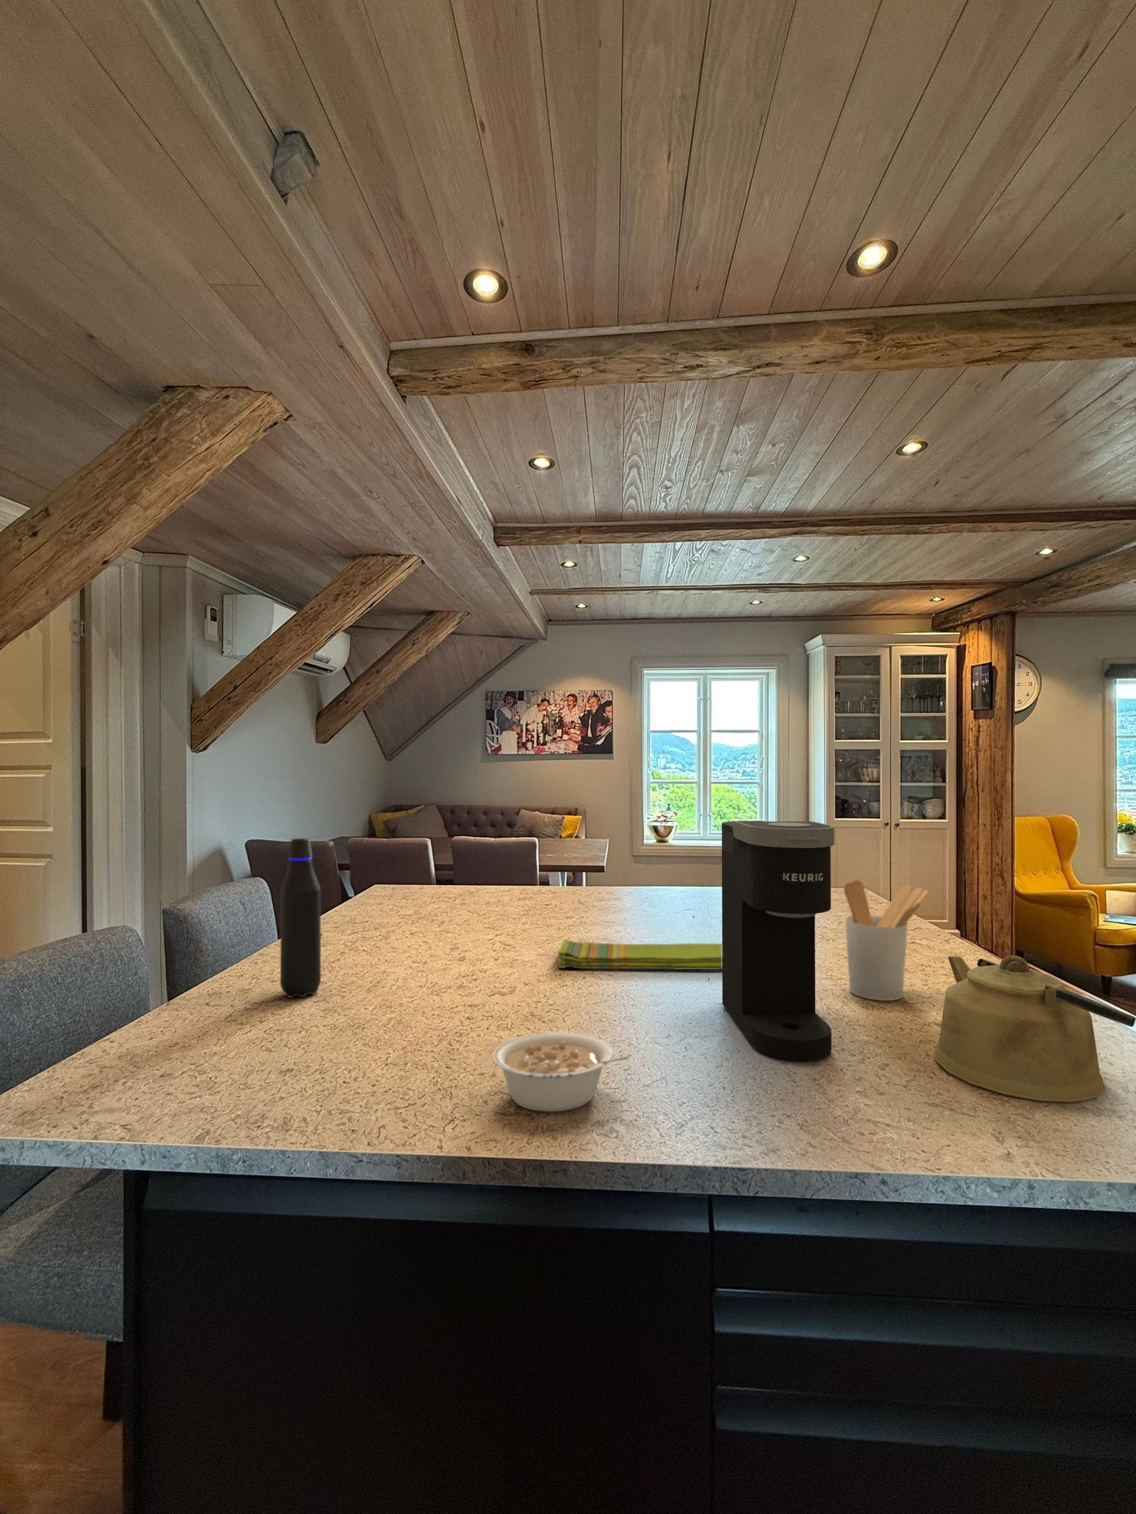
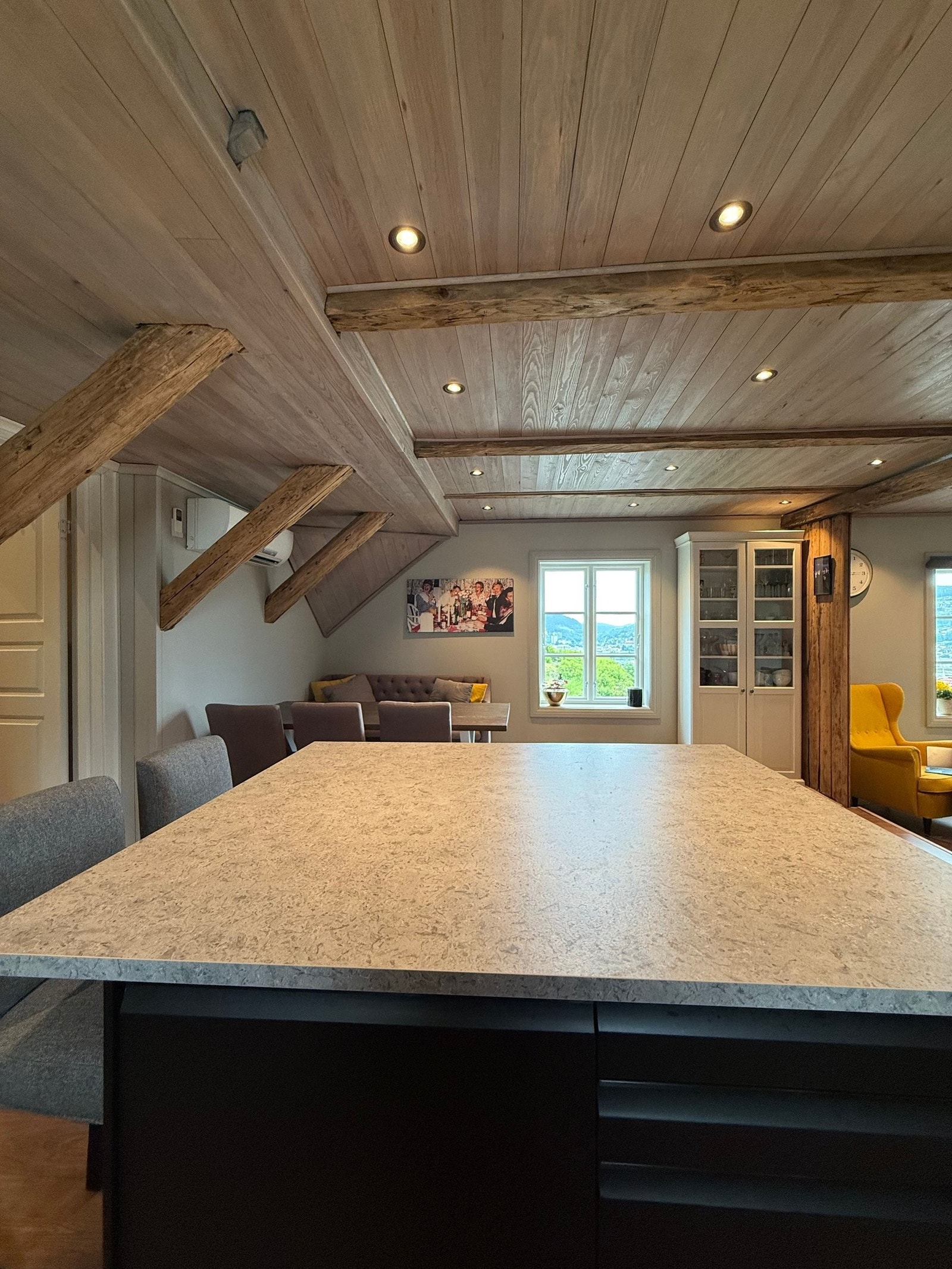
- dish towel (649, 951)
- legume (557, 1069)
- utensil holder (888, 938)
- kettle (1006, 1007)
- coffee maker (772, 922)
- water bottle (301, 916)
